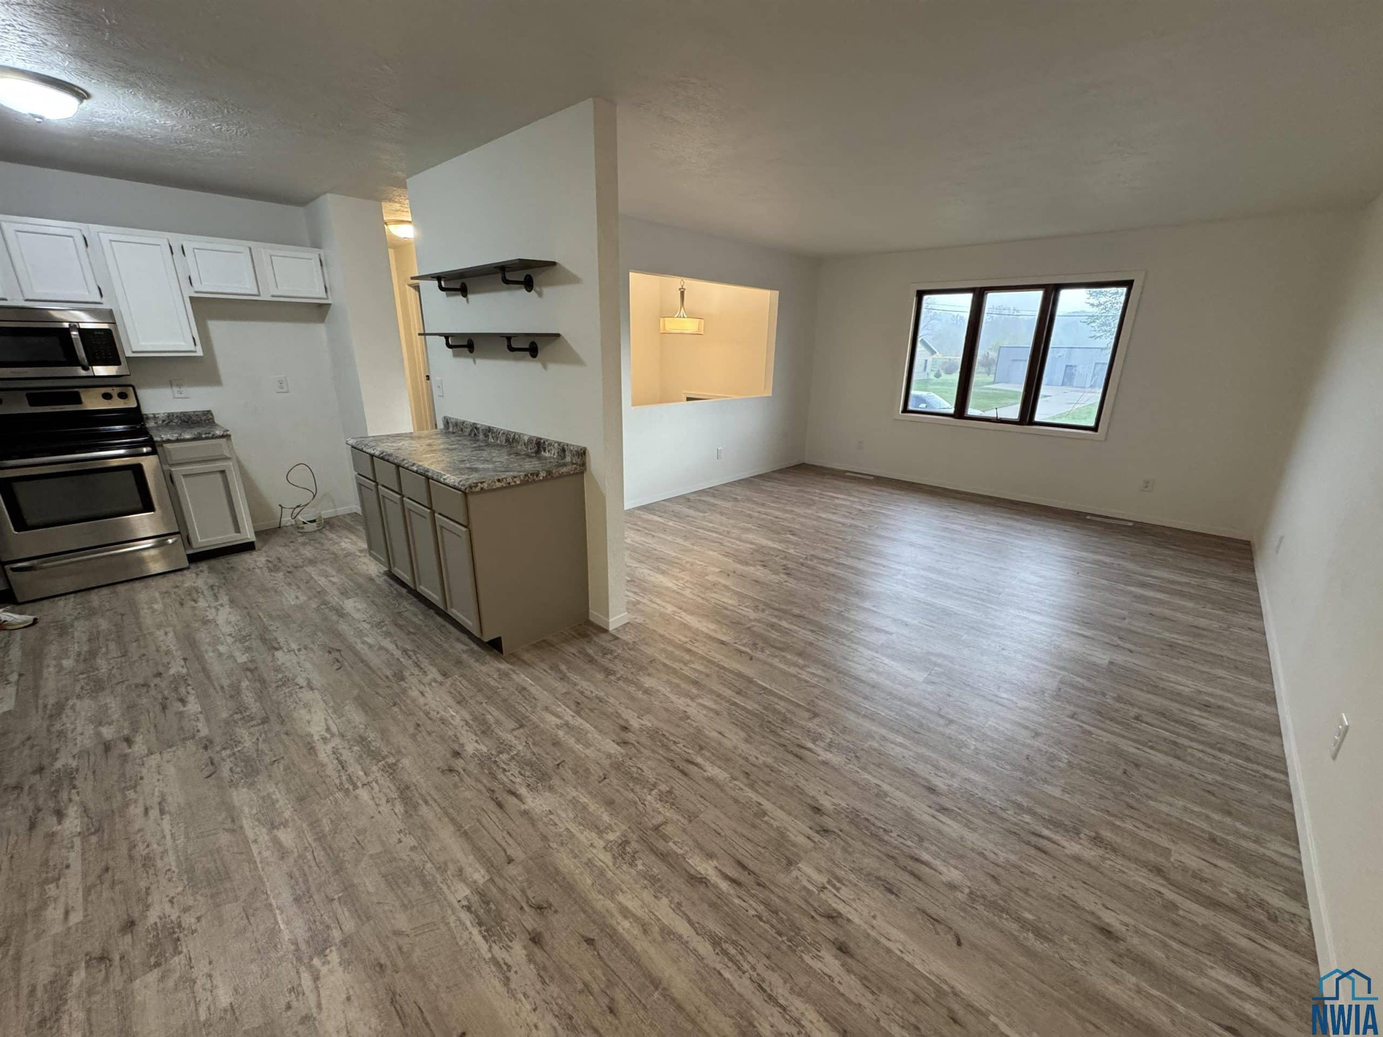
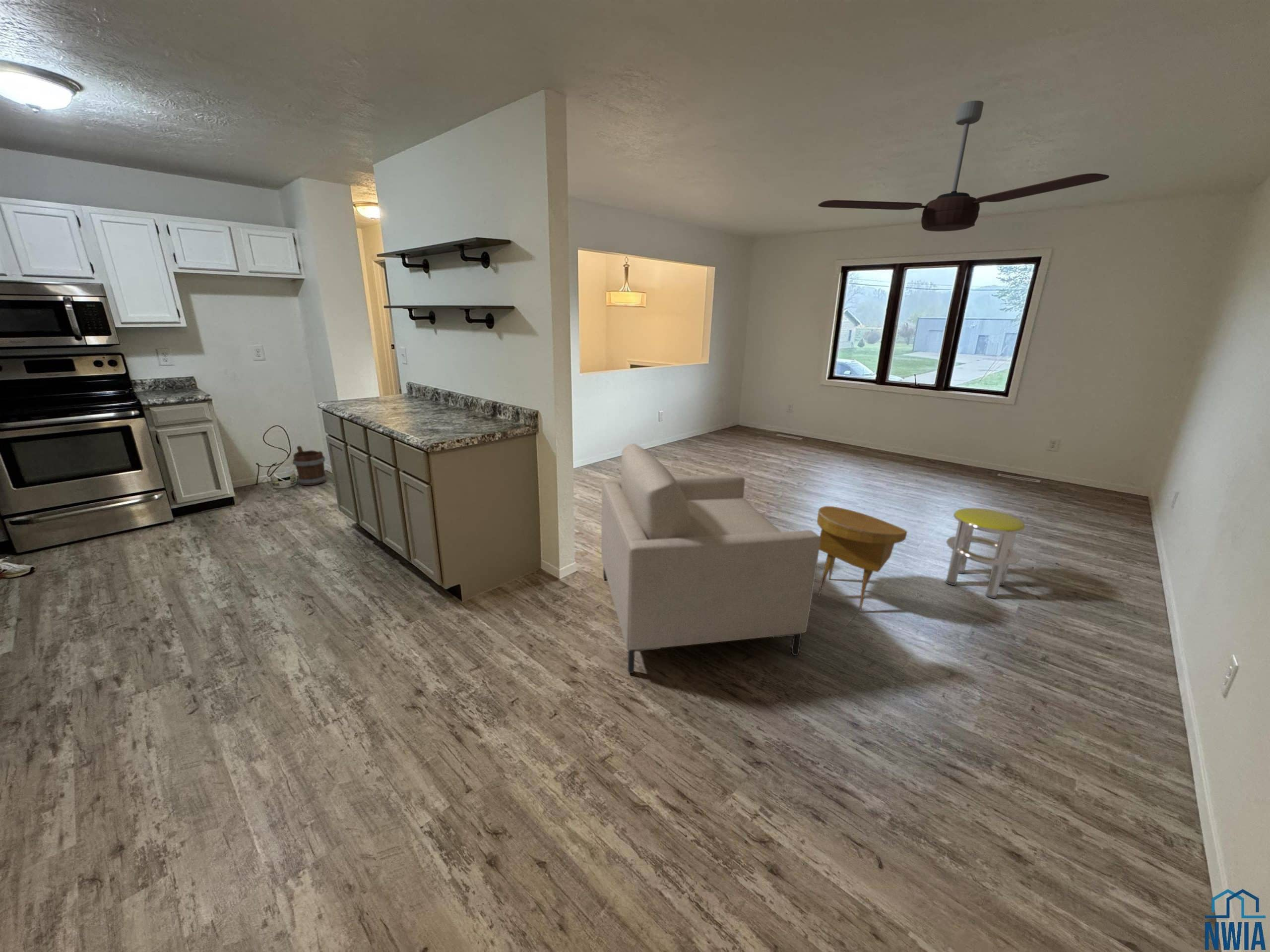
+ ceiling fan (954, 176)
+ stool (983, 544)
+ chair (696, 538)
+ bucket (308, 465)
+ side table (855, 556)
